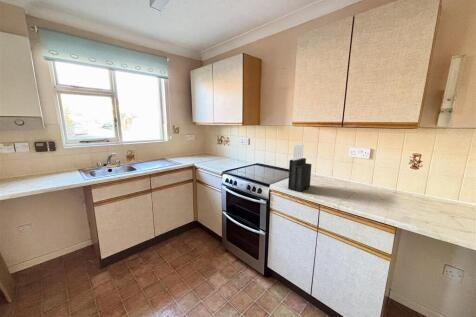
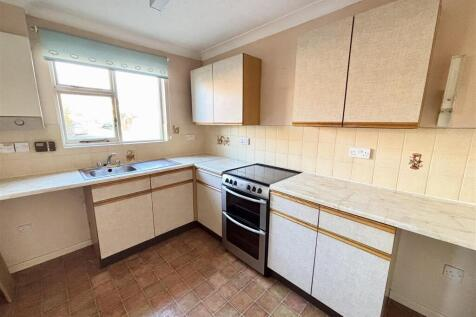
- knife block (301, 166)
